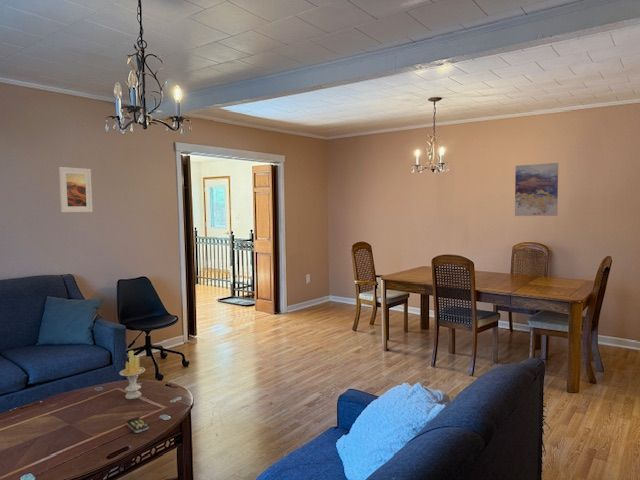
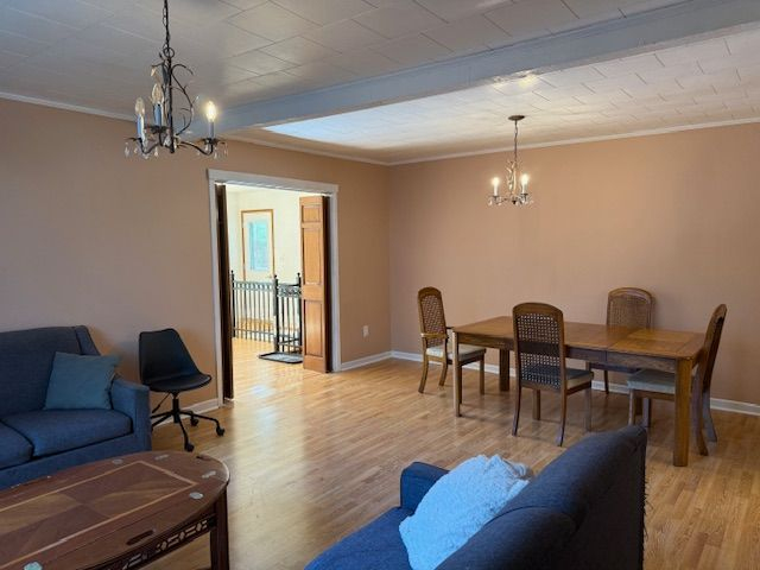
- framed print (76, 190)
- remote control (137, 424)
- candle (132, 372)
- wall art (536, 190)
